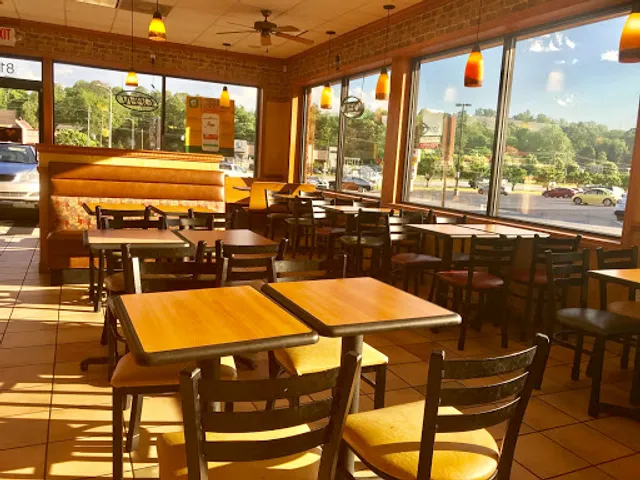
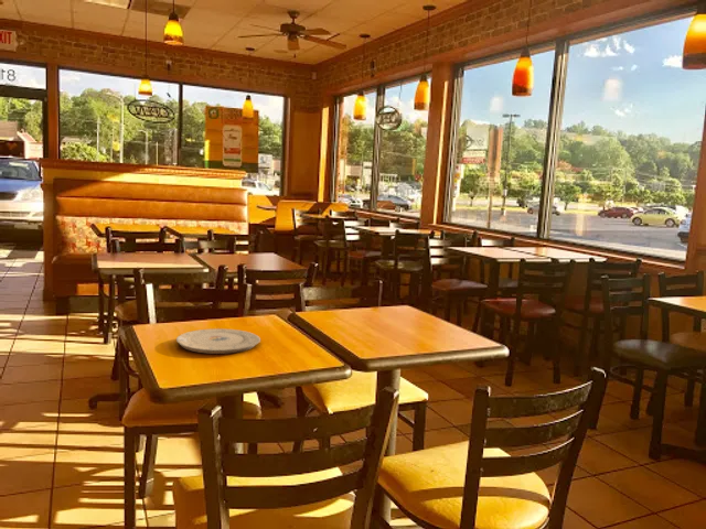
+ plate (218, 341)
